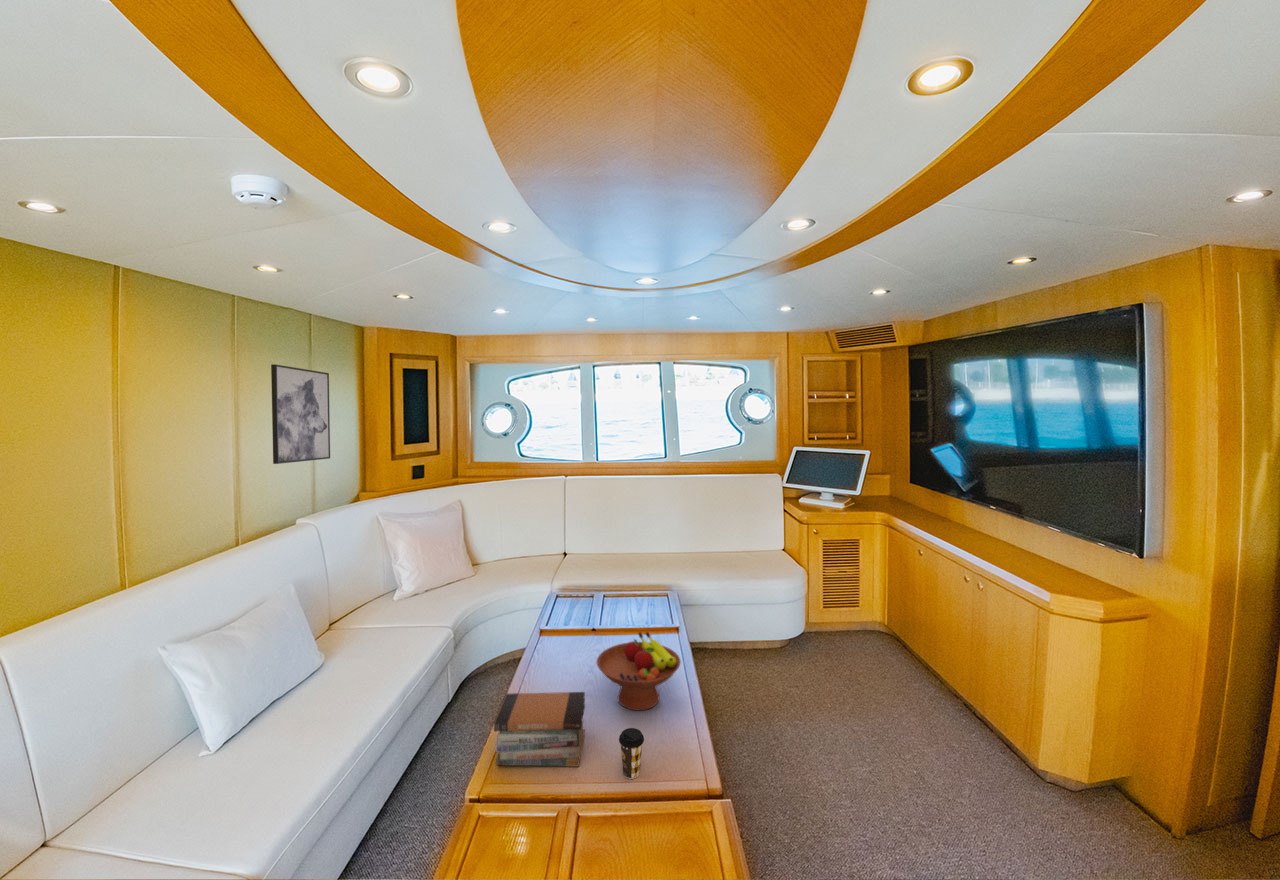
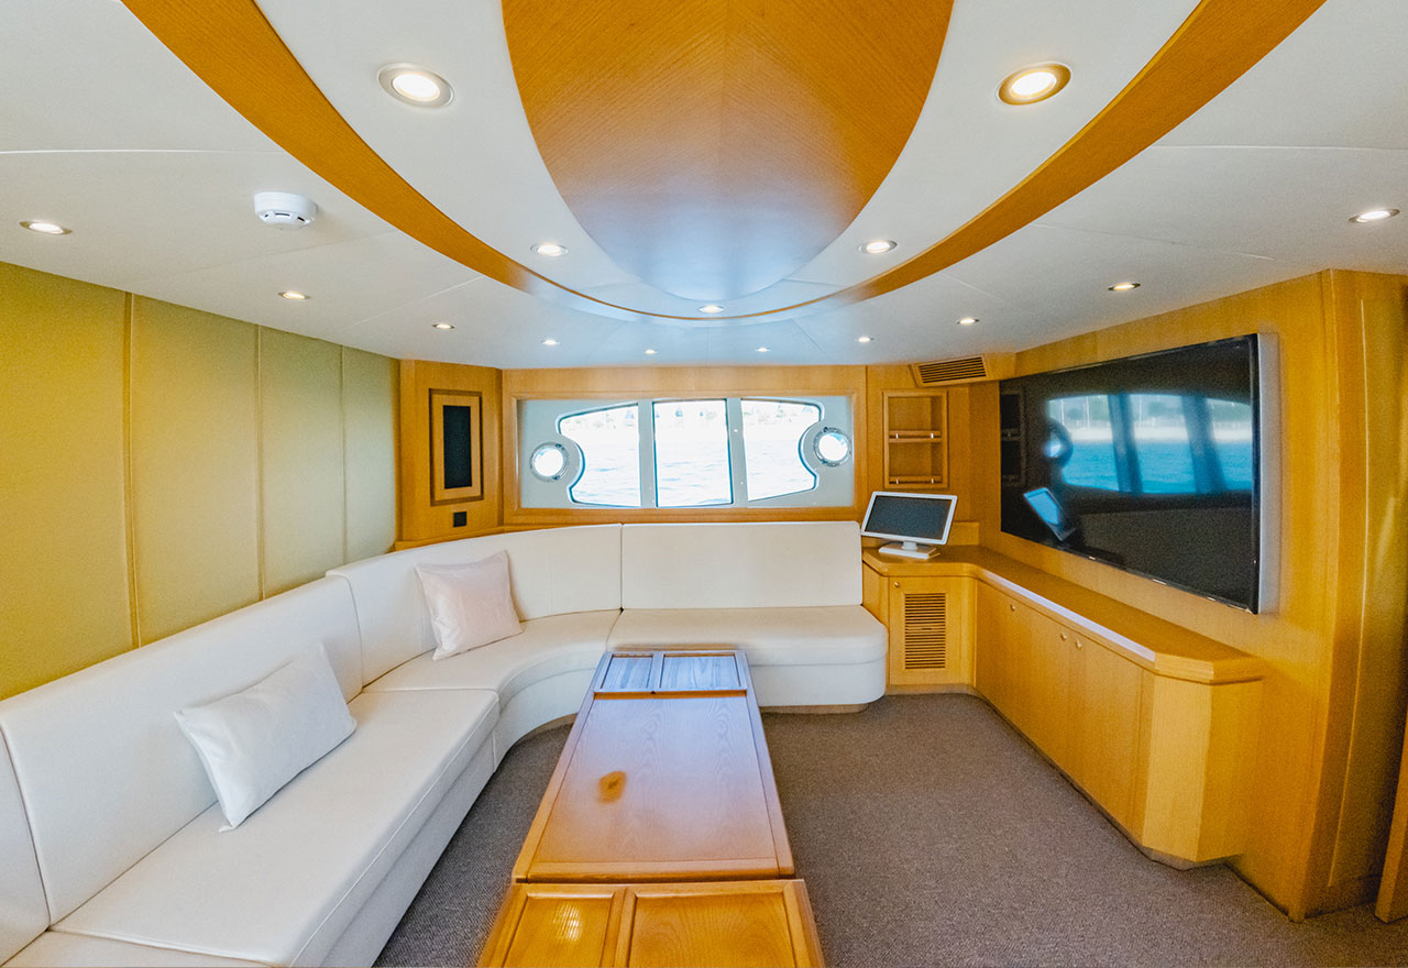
- fruit bowl (638, 672)
- wall art (303, 415)
- book stack (541, 728)
- coffee cup (631, 753)
